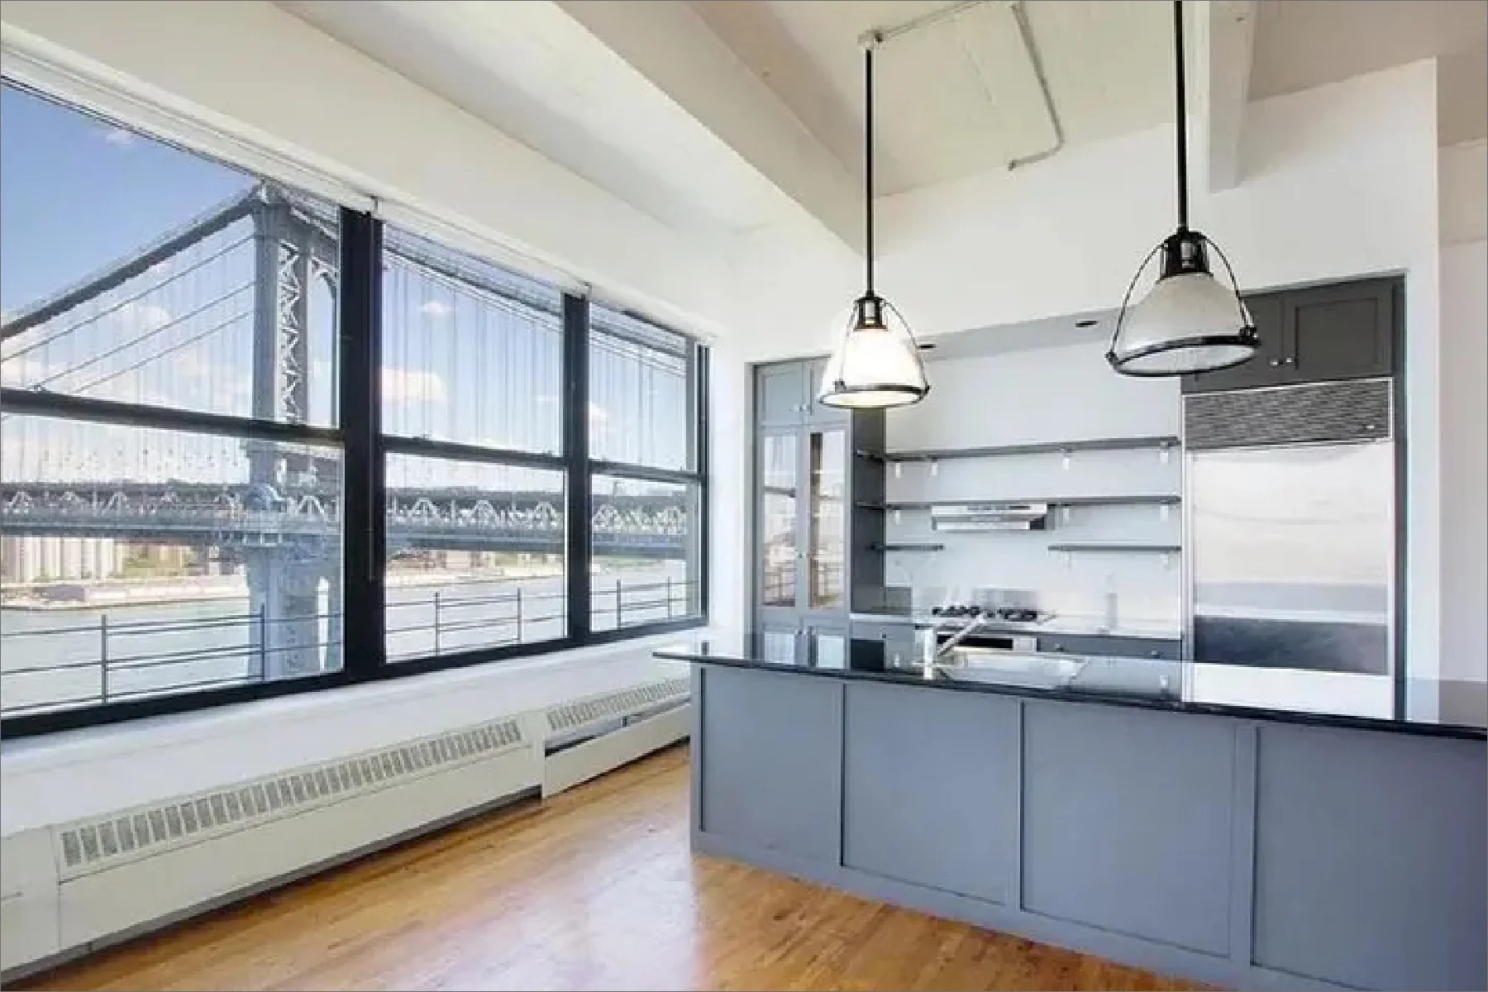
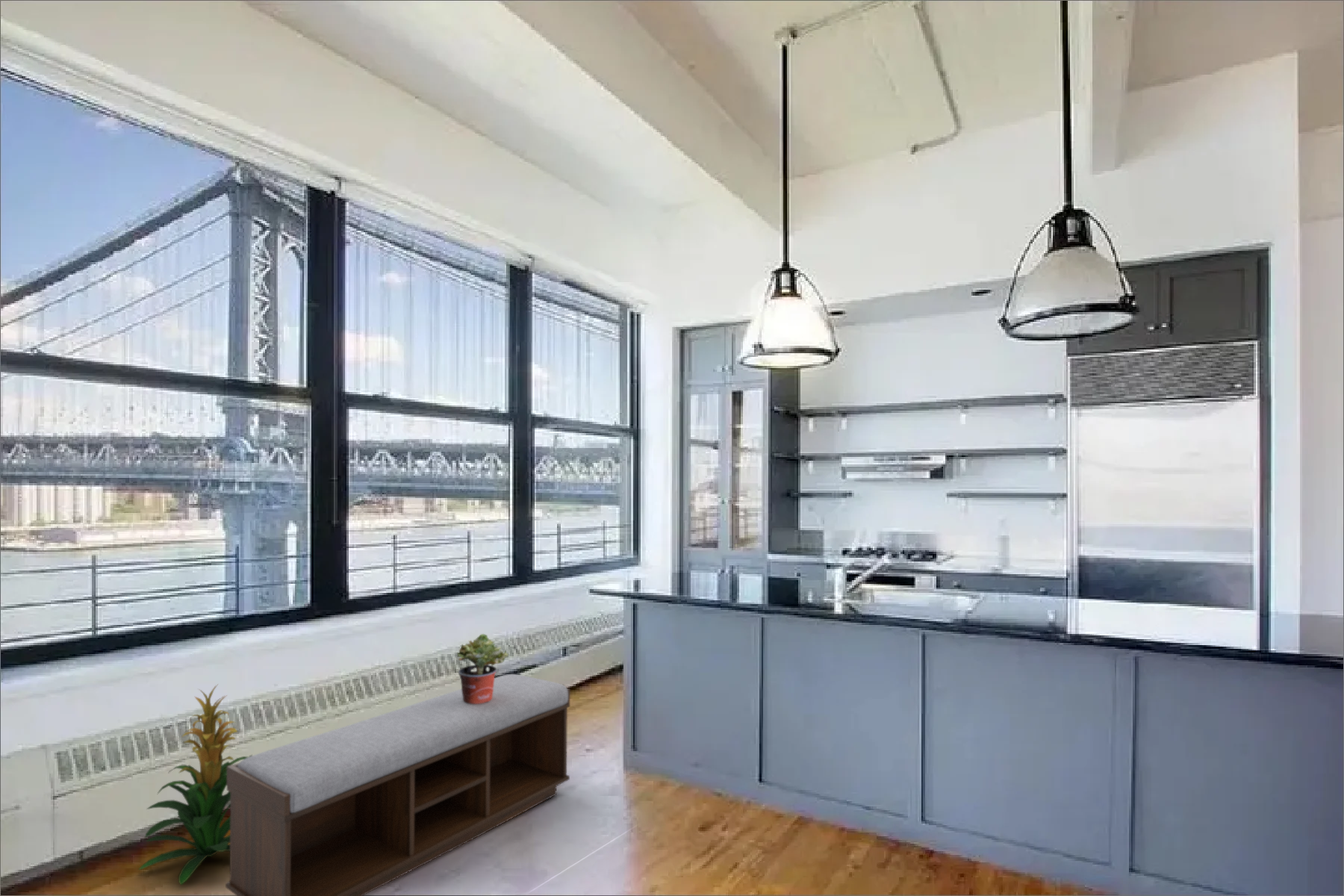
+ indoor plant (210, 771)
+ bench (424, 777)
+ potted plant (482, 666)
